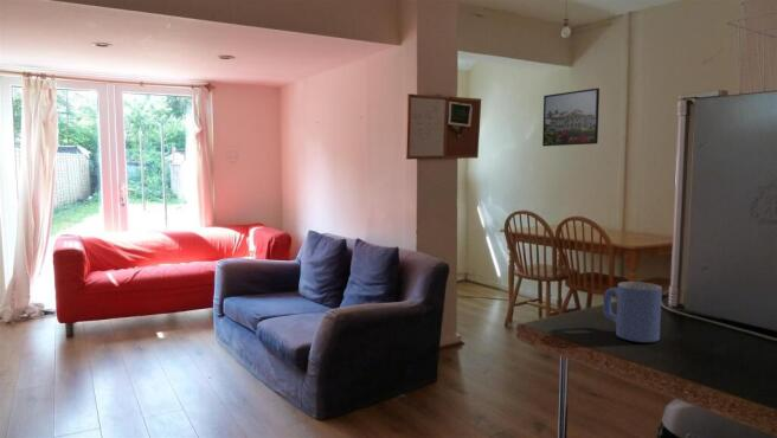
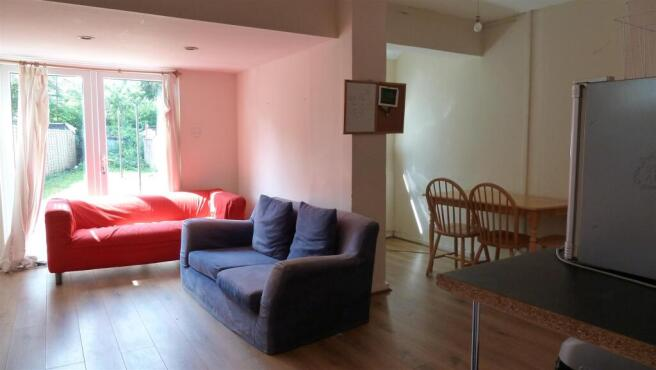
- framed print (569, 118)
- mug (631, 308)
